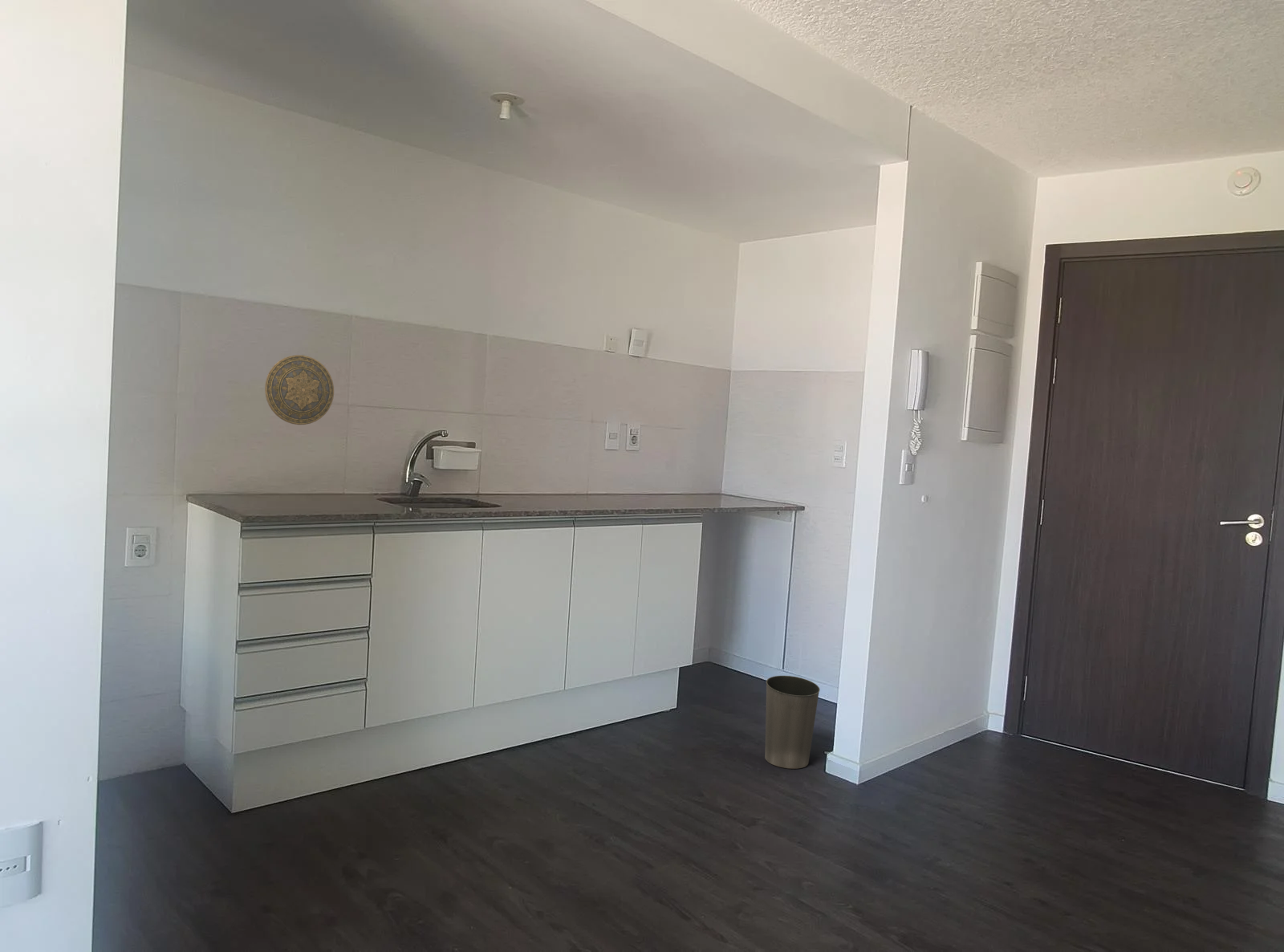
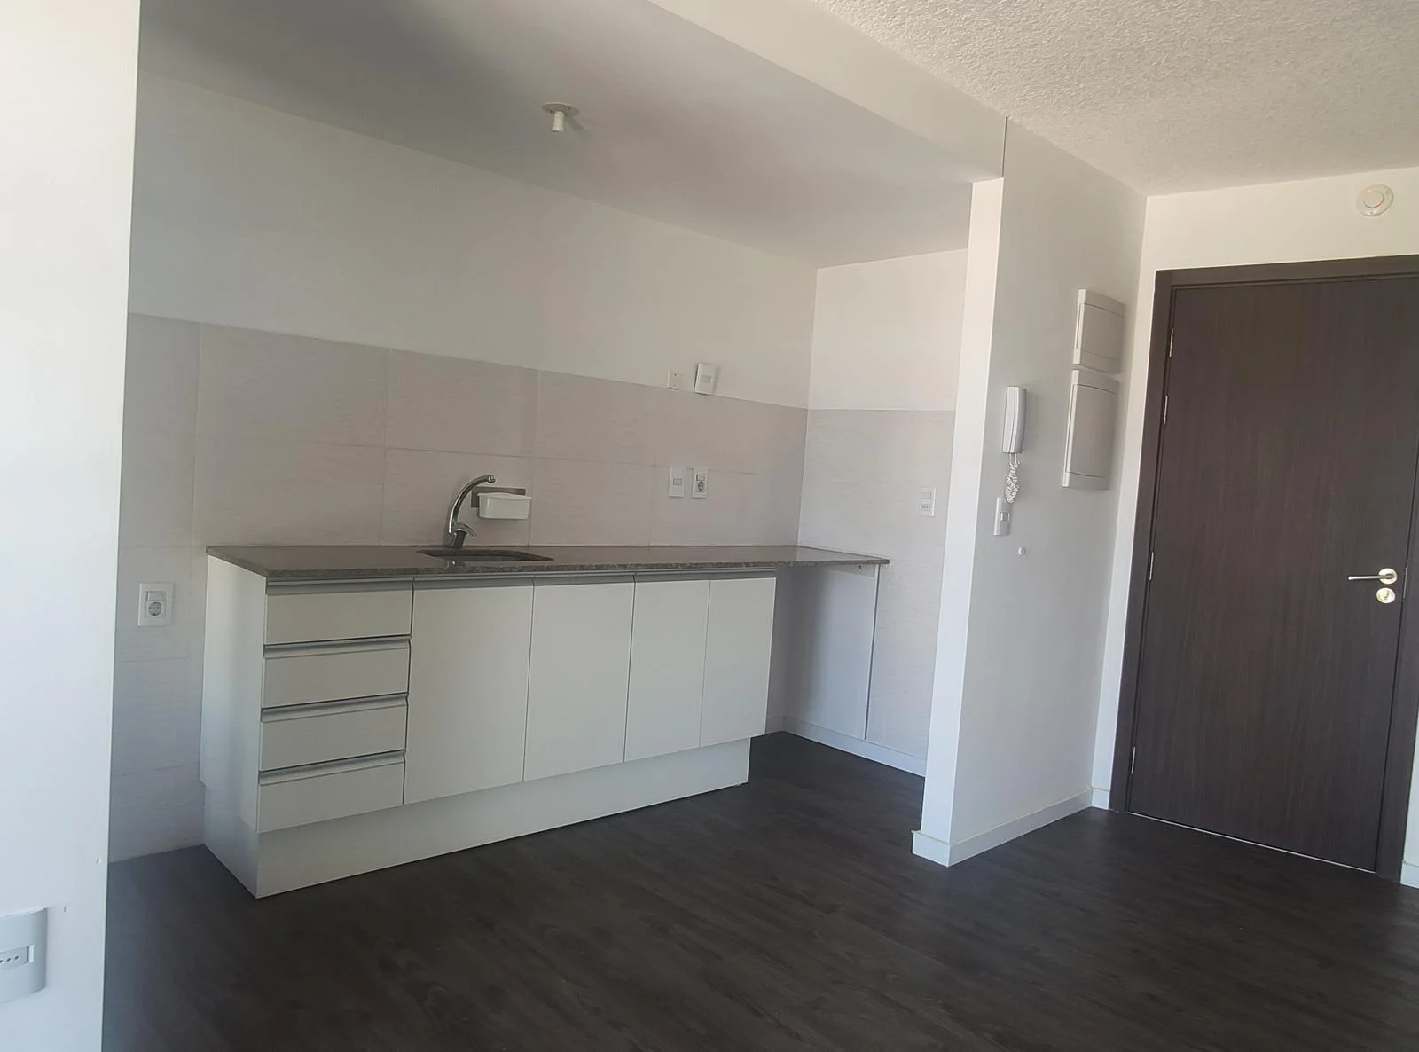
- waste basket (790, 722)
- decorative plate (301, 390)
